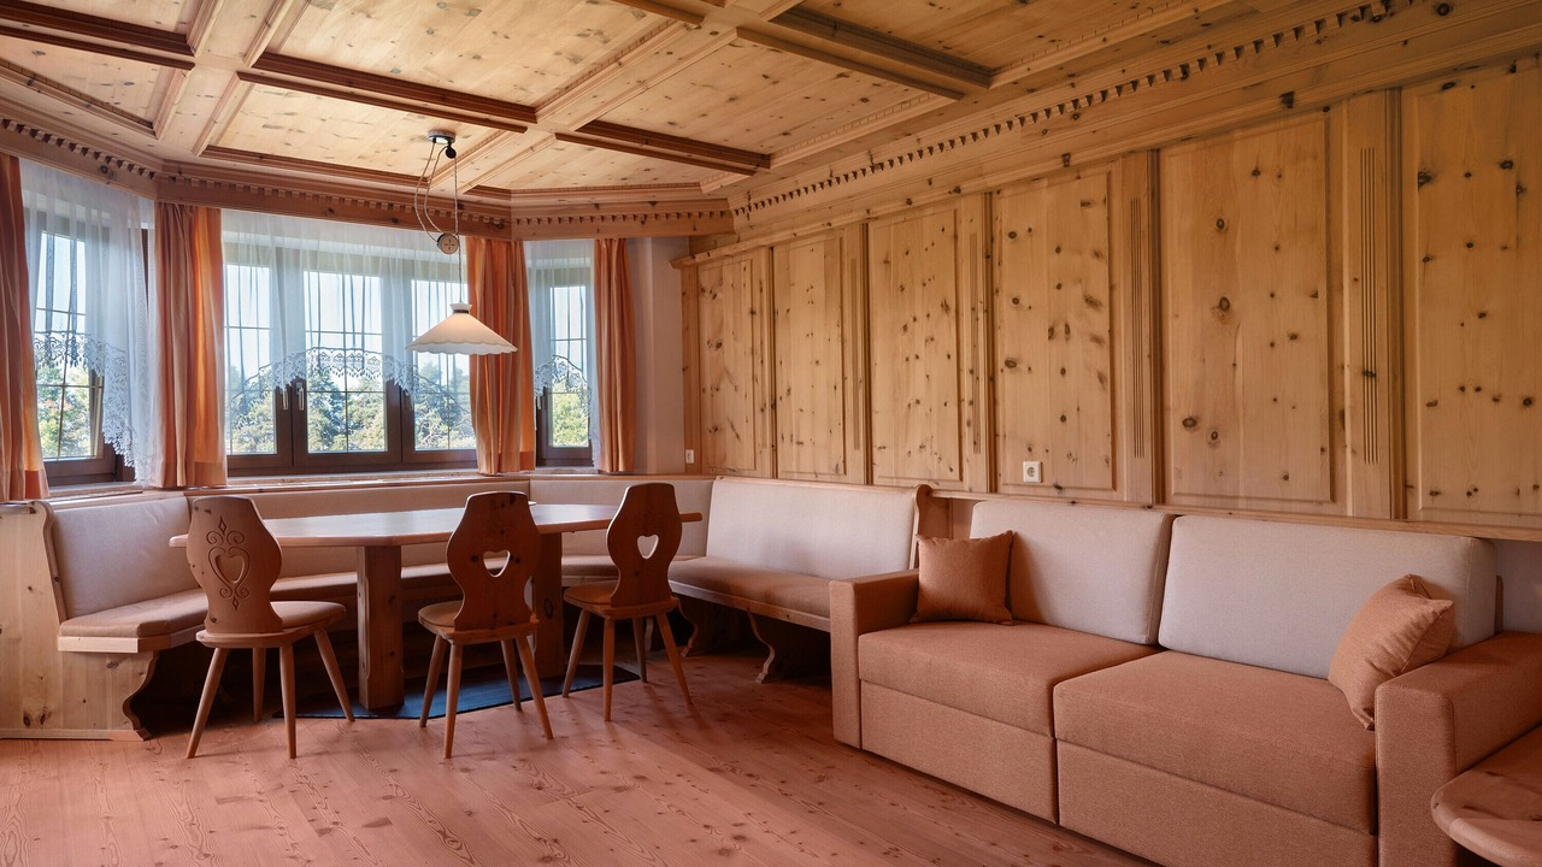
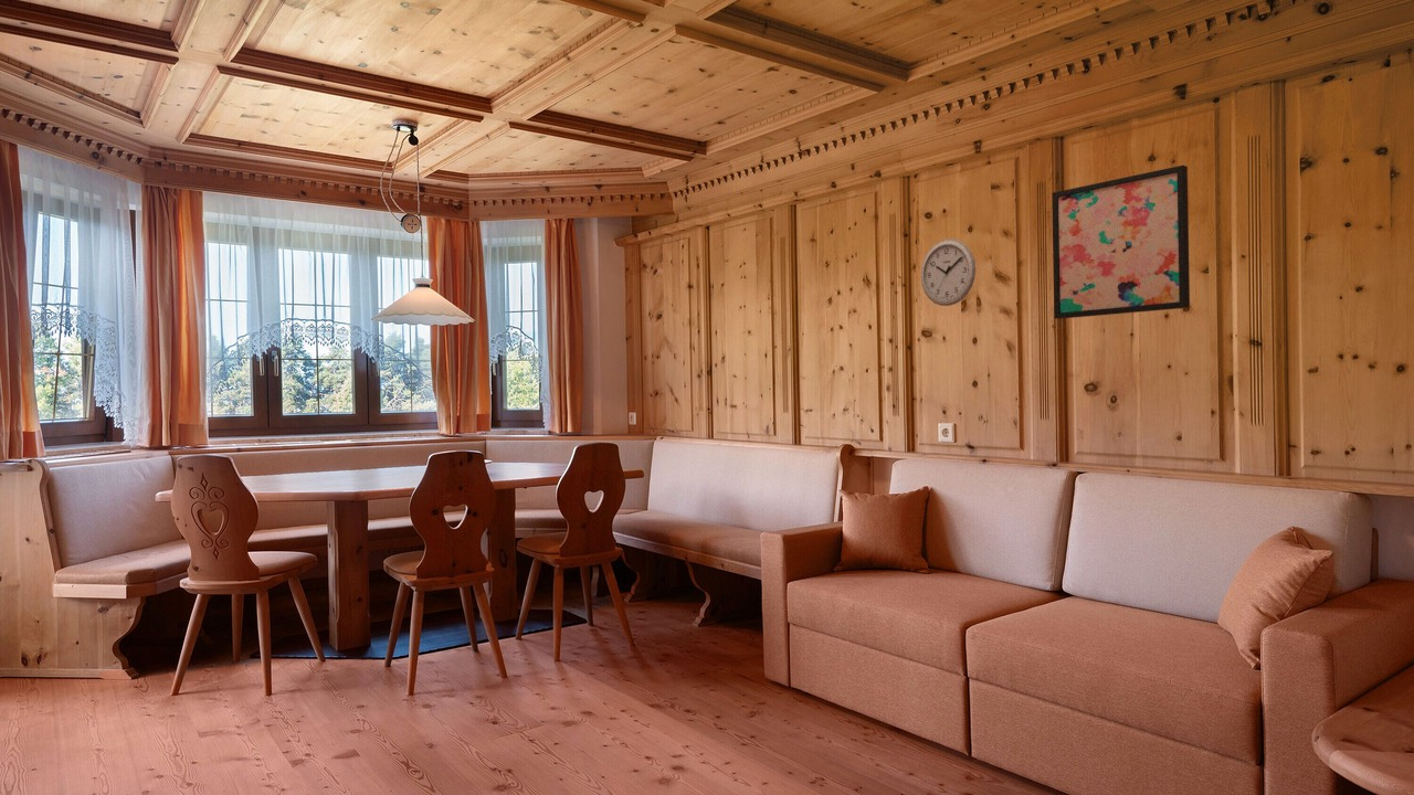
+ wall clock (946, 272)
+ wall art (1117, 246)
